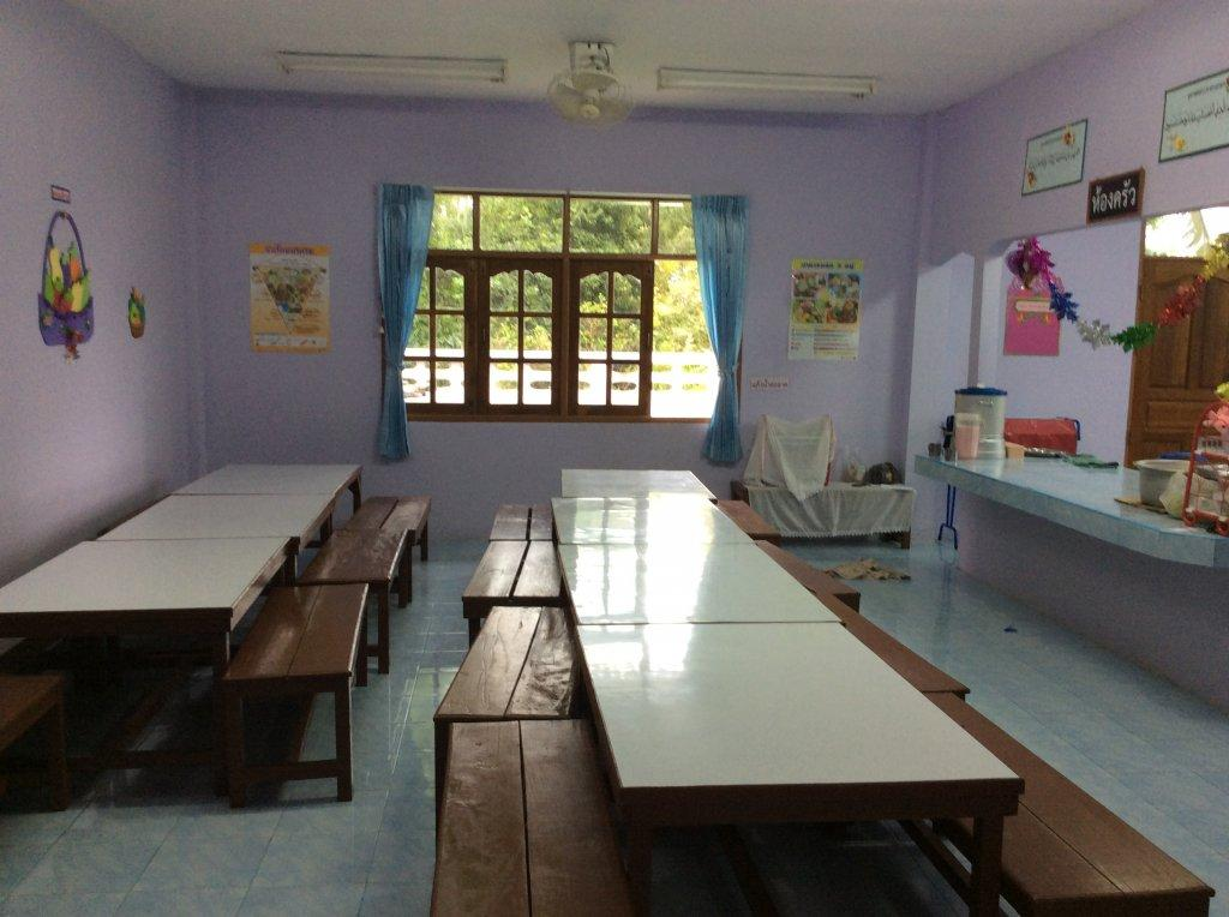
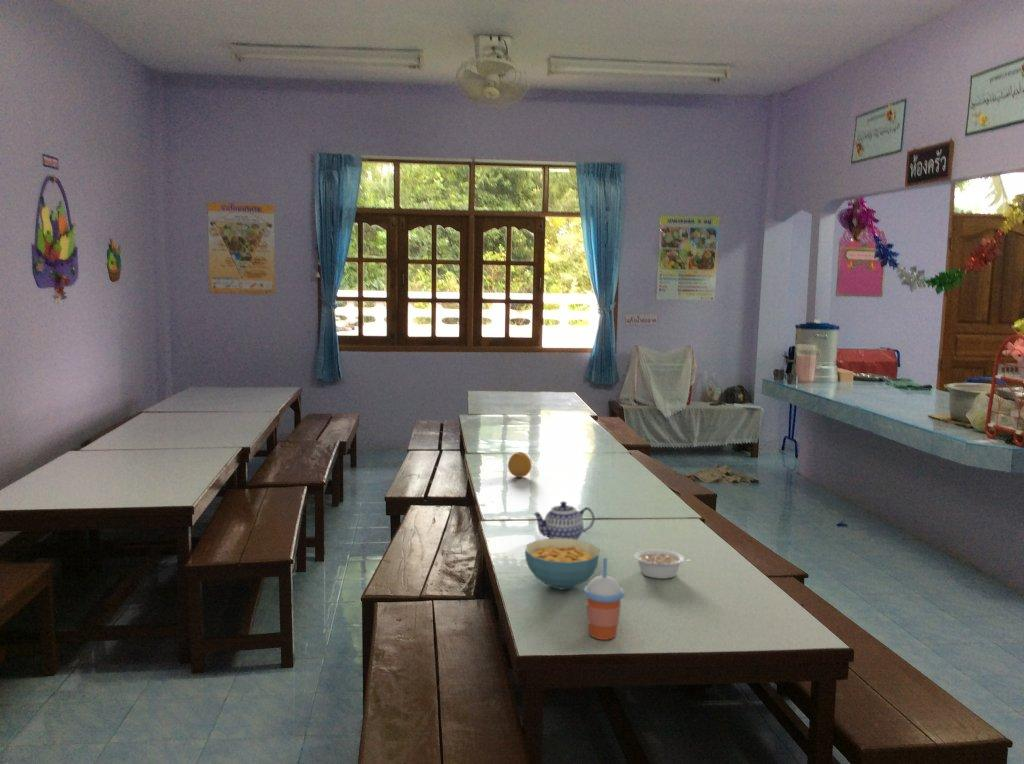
+ fruit (519, 464)
+ teapot (564, 520)
+ legume (660, 563)
+ cup with straw (603, 596)
+ cereal bowl (562, 567)
